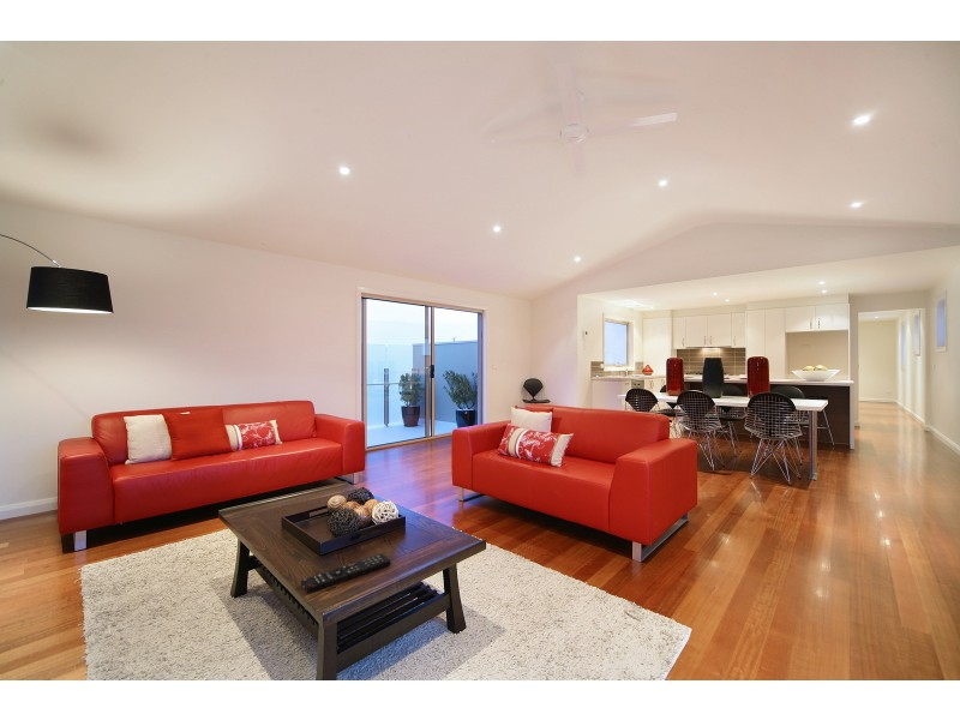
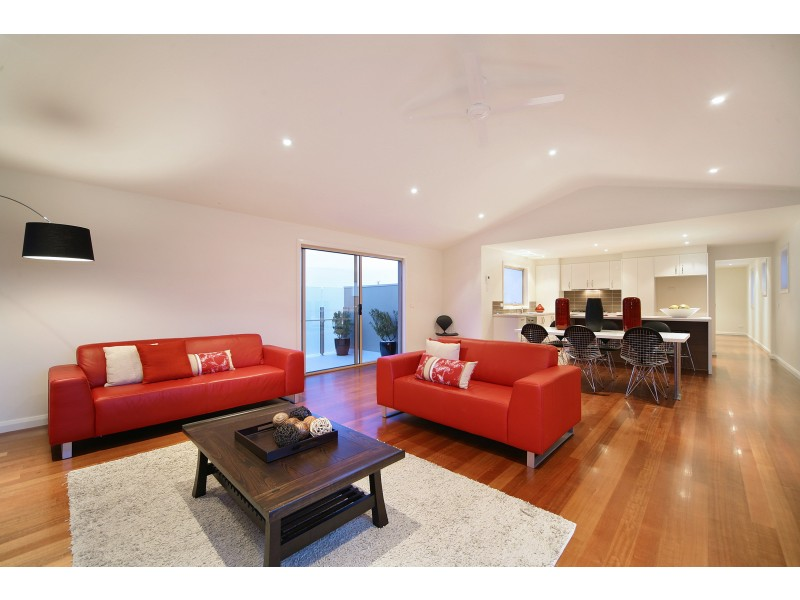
- remote control (347, 571)
